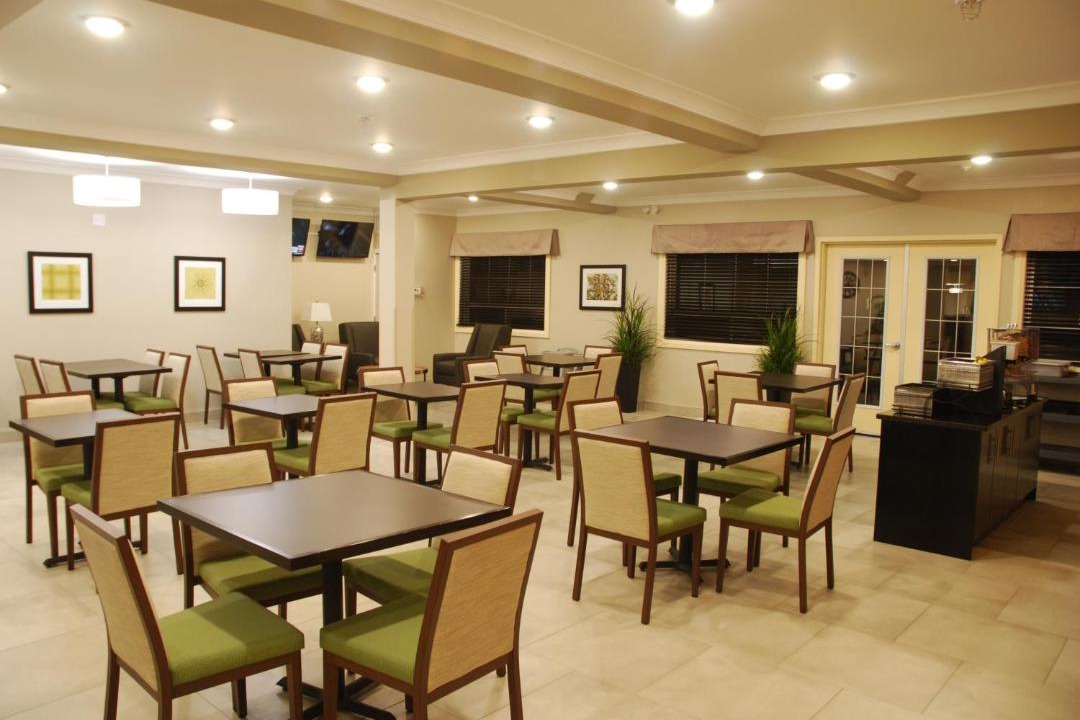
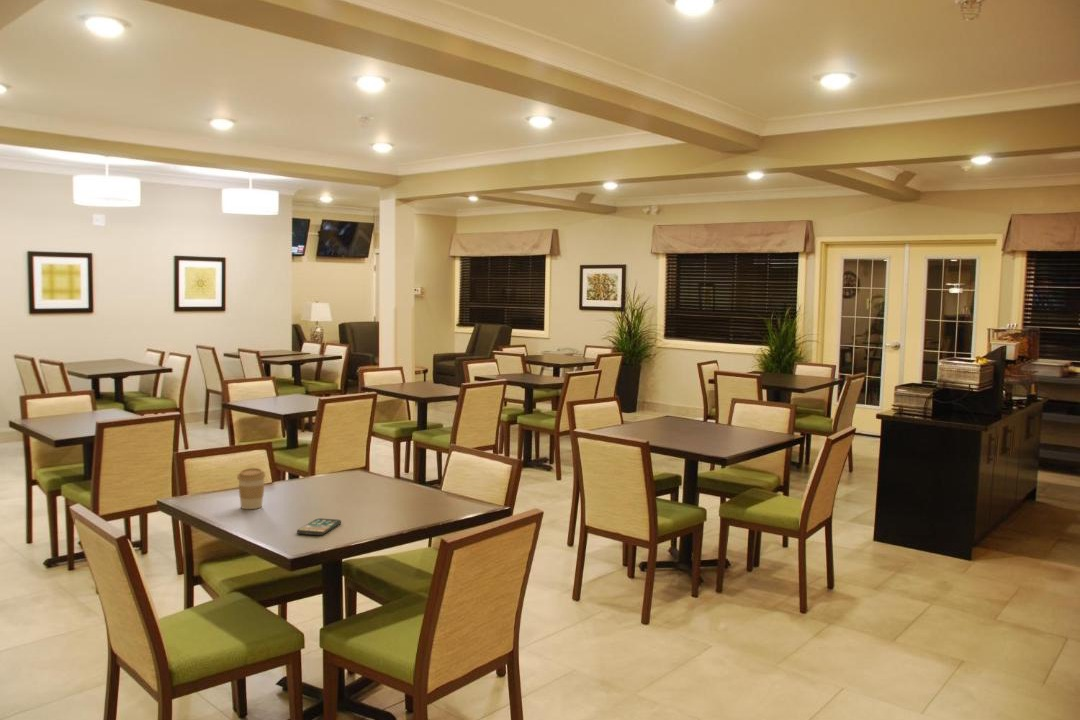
+ coffee cup (251, 488)
+ smartphone (319, 526)
